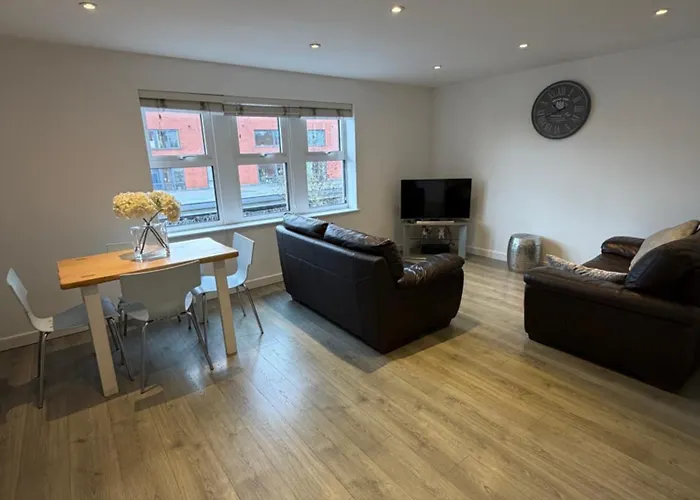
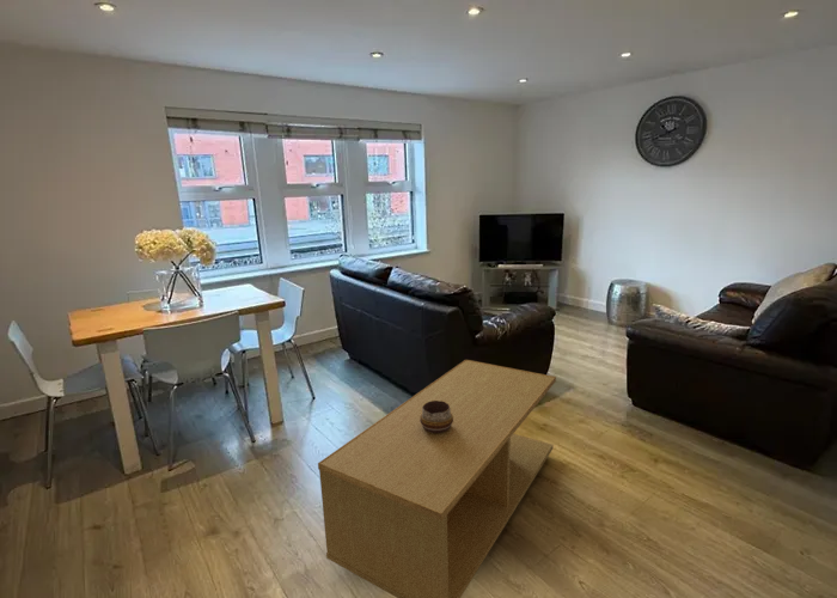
+ decorative bowl (436, 416)
+ coffee table (458, 459)
